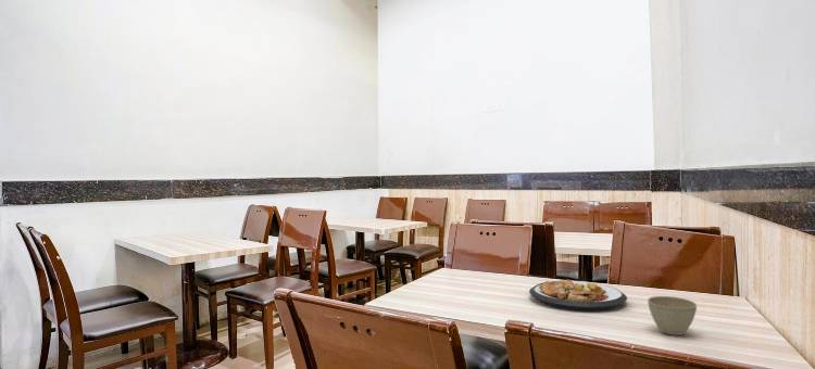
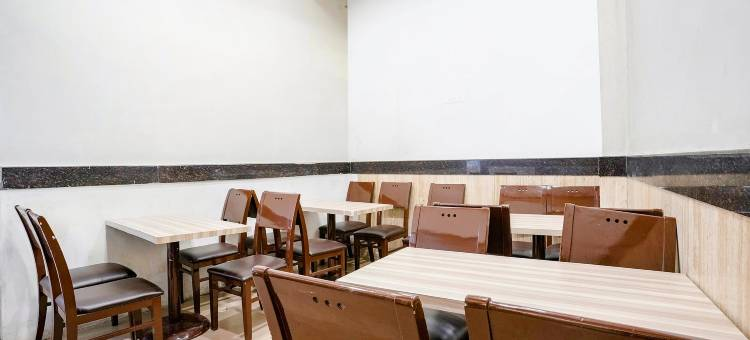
- plate (576, 291)
- flower pot (672, 316)
